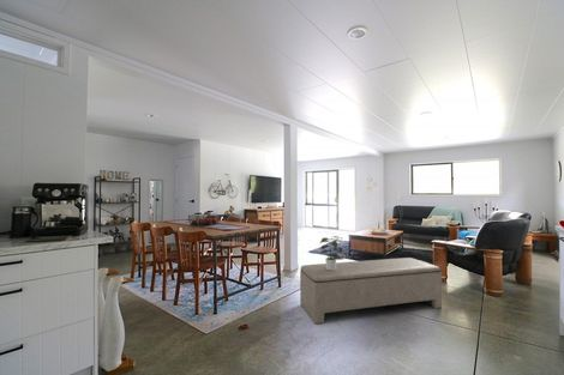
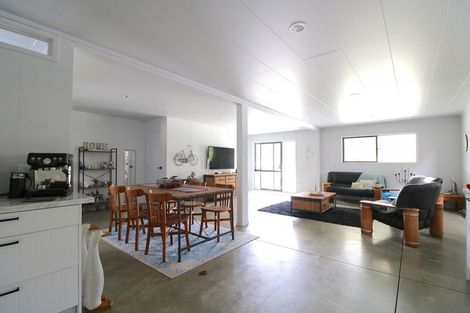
- potted plant (330, 252)
- bench (370, 285)
